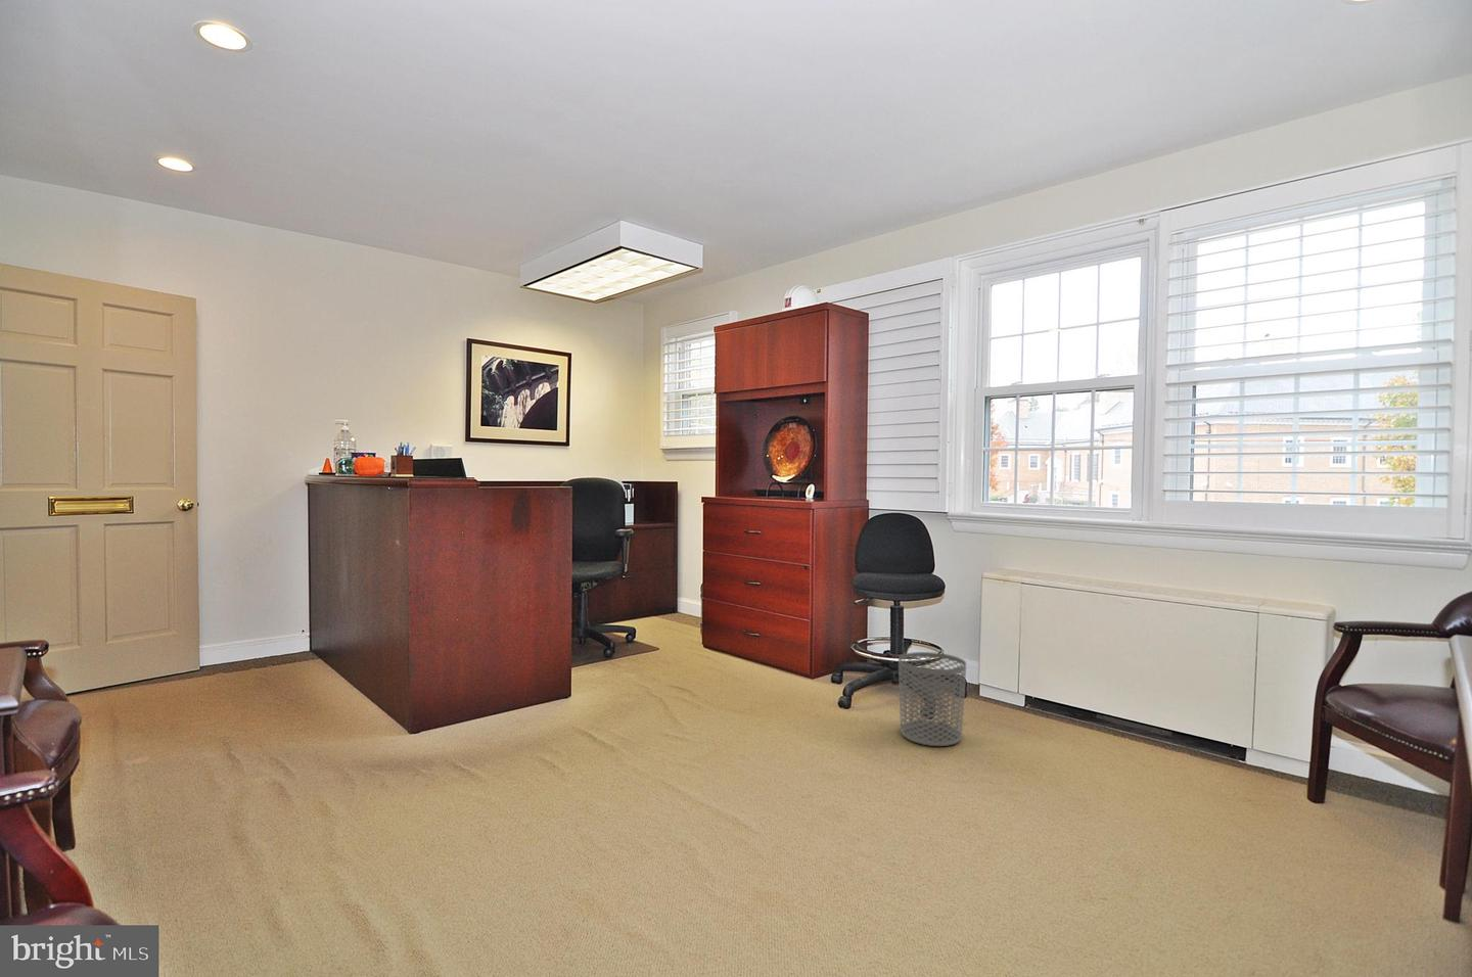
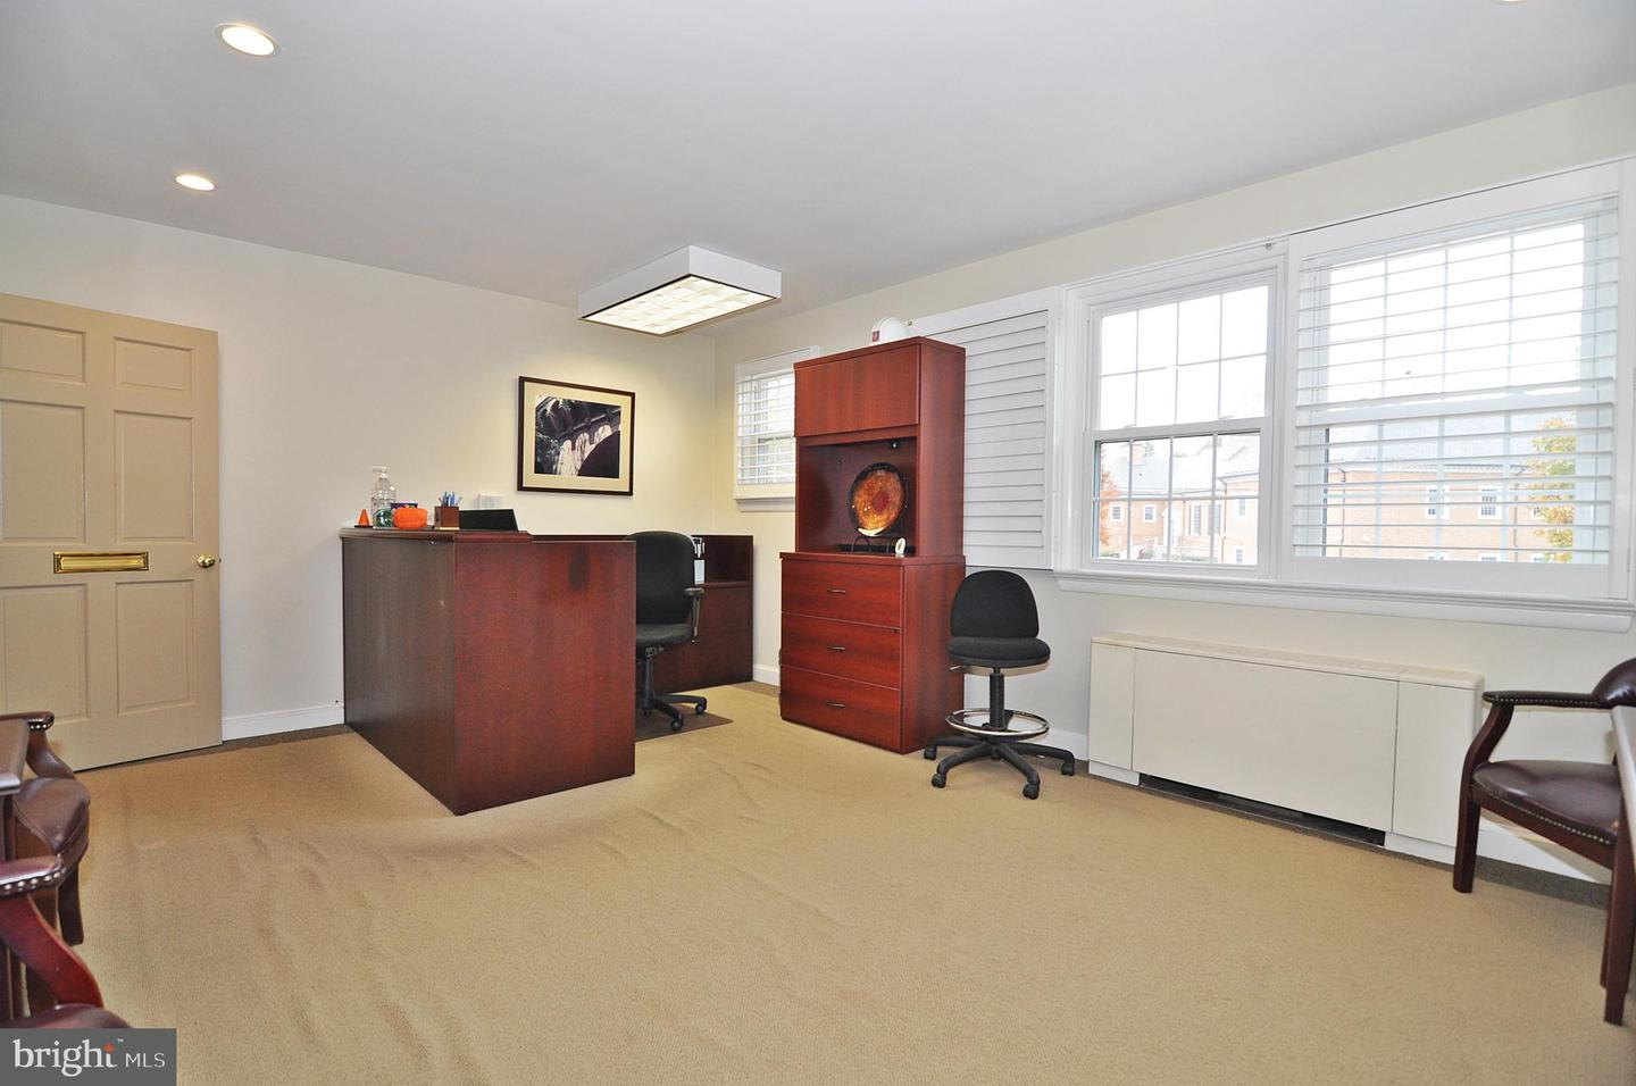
- waste bin (931, 697)
